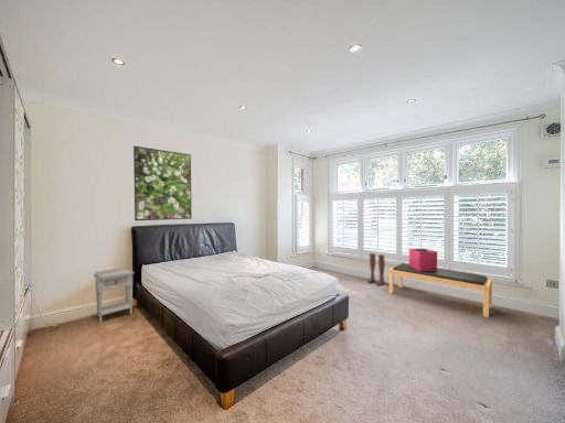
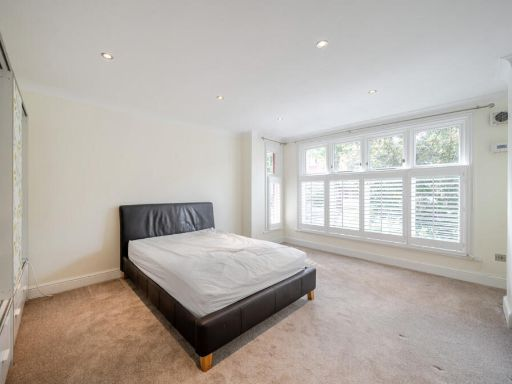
- bench (438, 282)
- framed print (164, 185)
- boots (374, 268)
- storage bin (423, 259)
- nightstand (114, 288)
